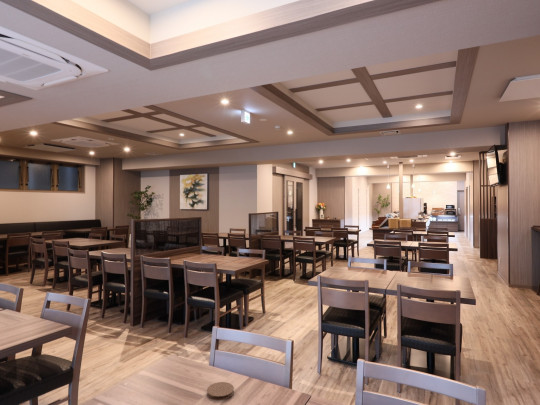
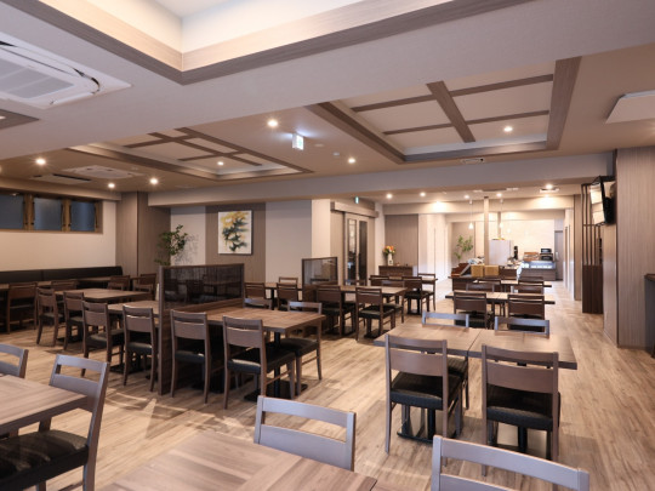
- coaster (220, 390)
